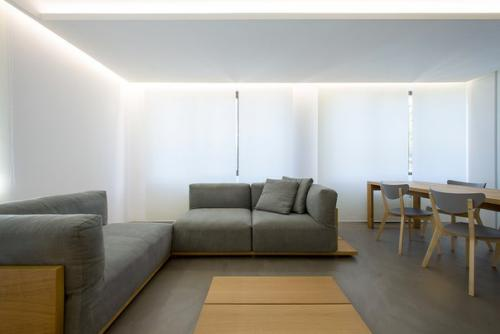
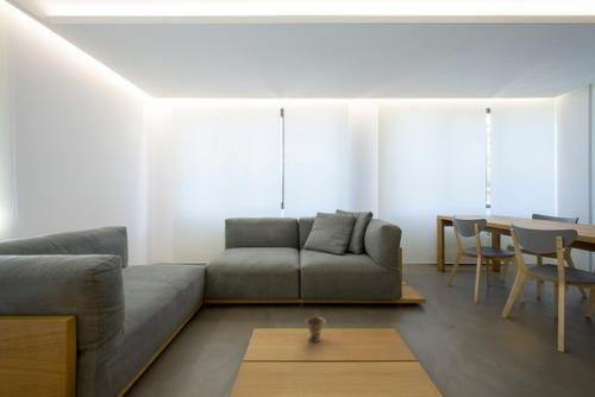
+ teacup (315, 330)
